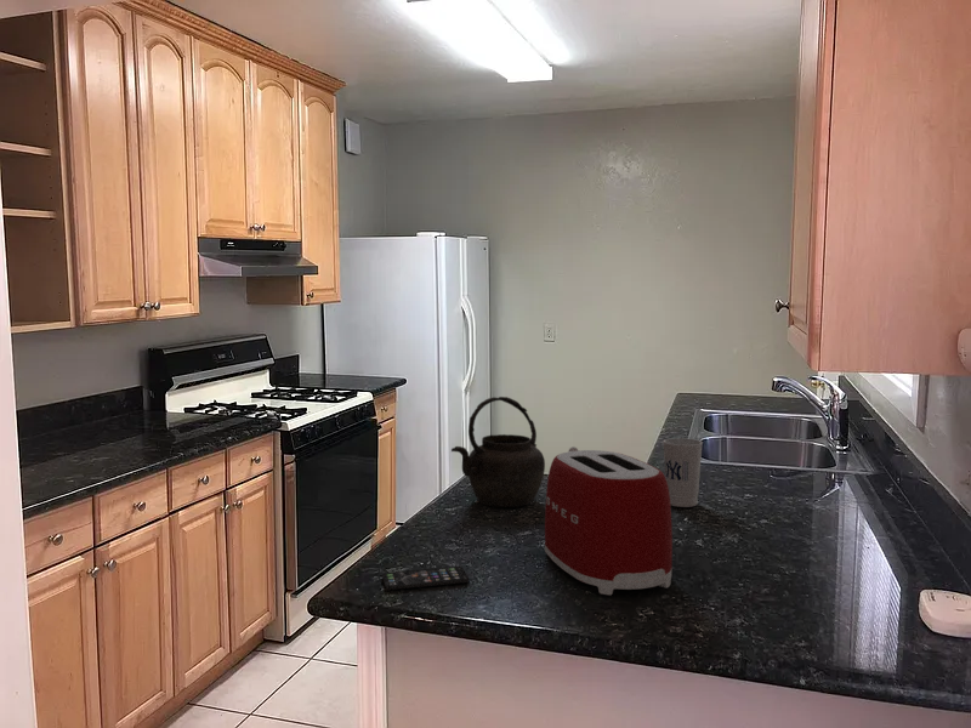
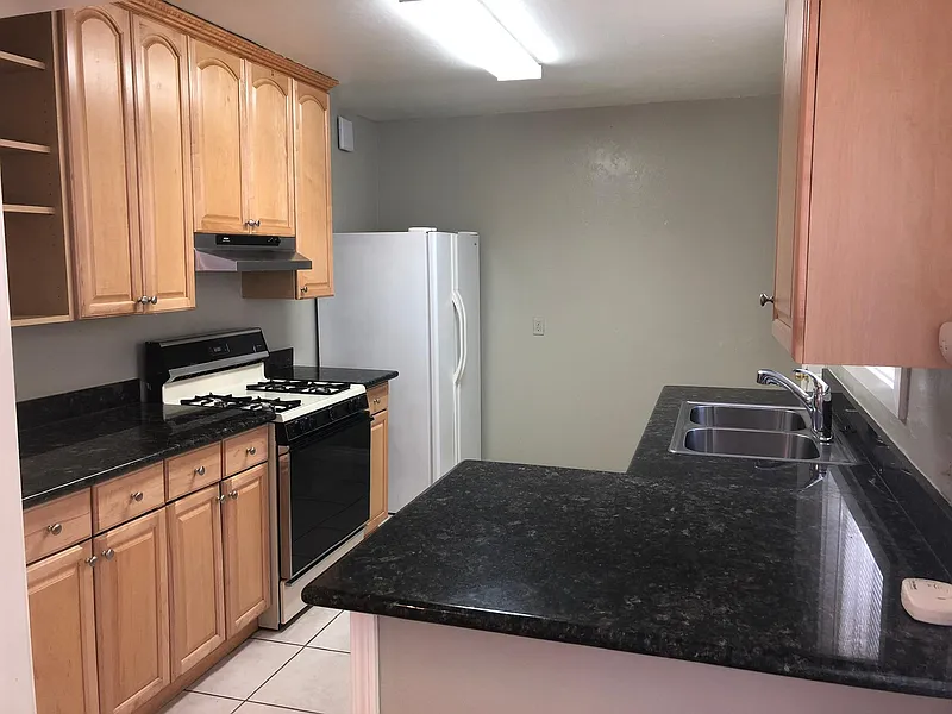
- toaster (603, 513)
- cup (681, 472)
- smartphone (425, 578)
- kettle (495, 450)
